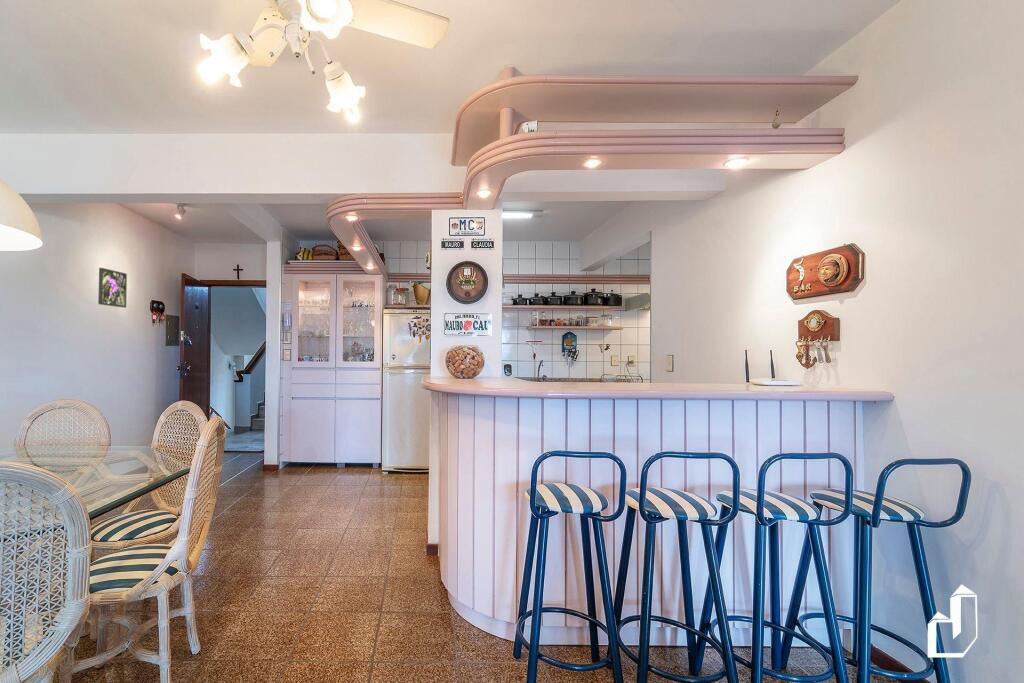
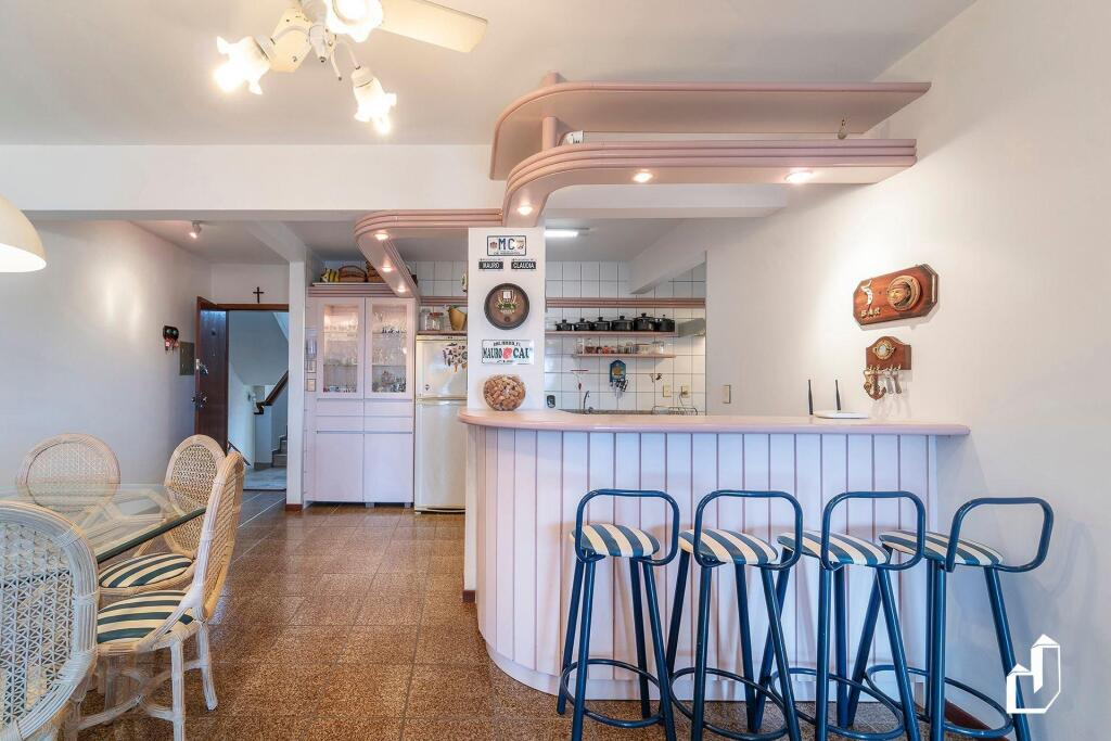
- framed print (113, 288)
